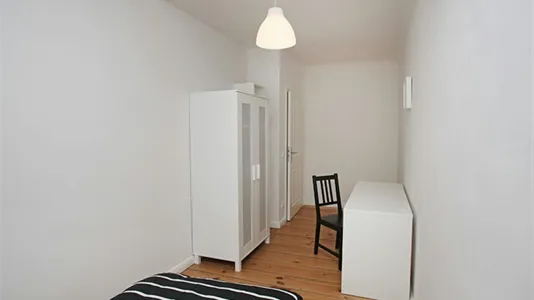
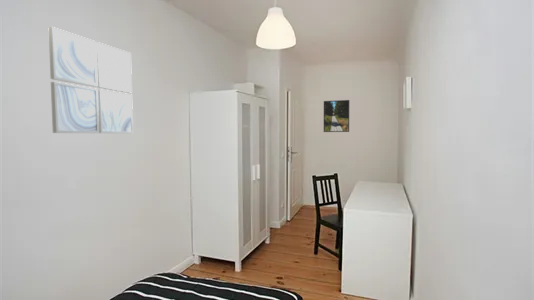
+ wall art (96, 86)
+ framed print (336, 116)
